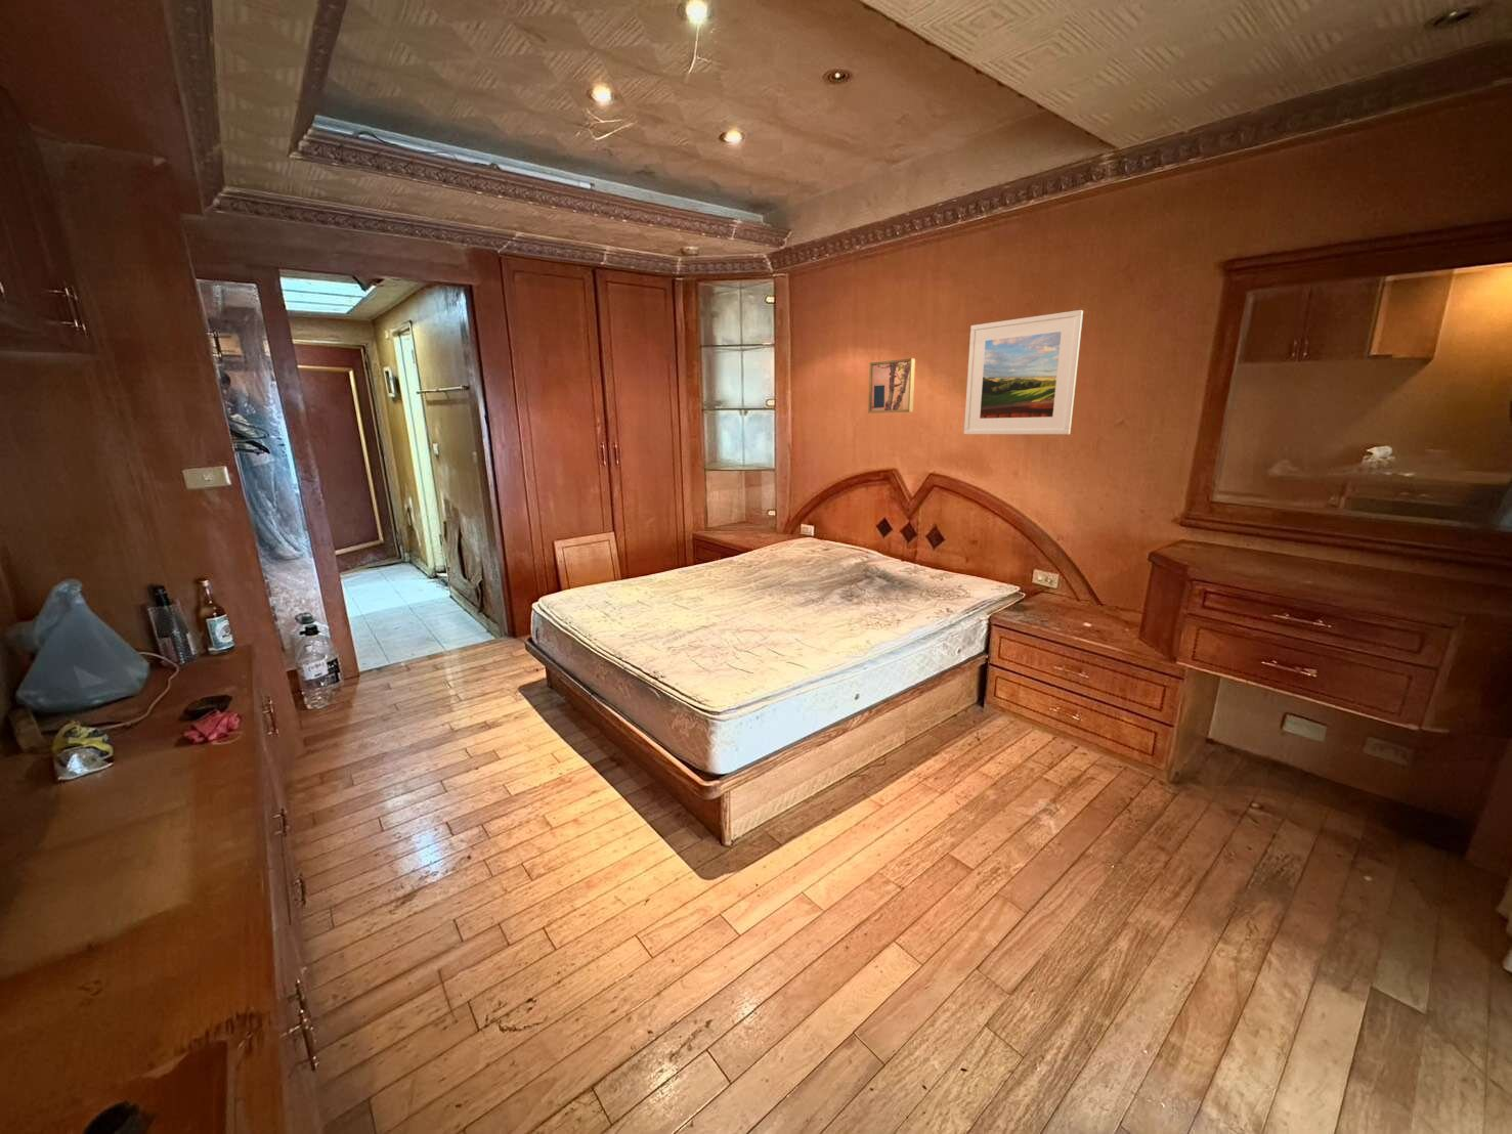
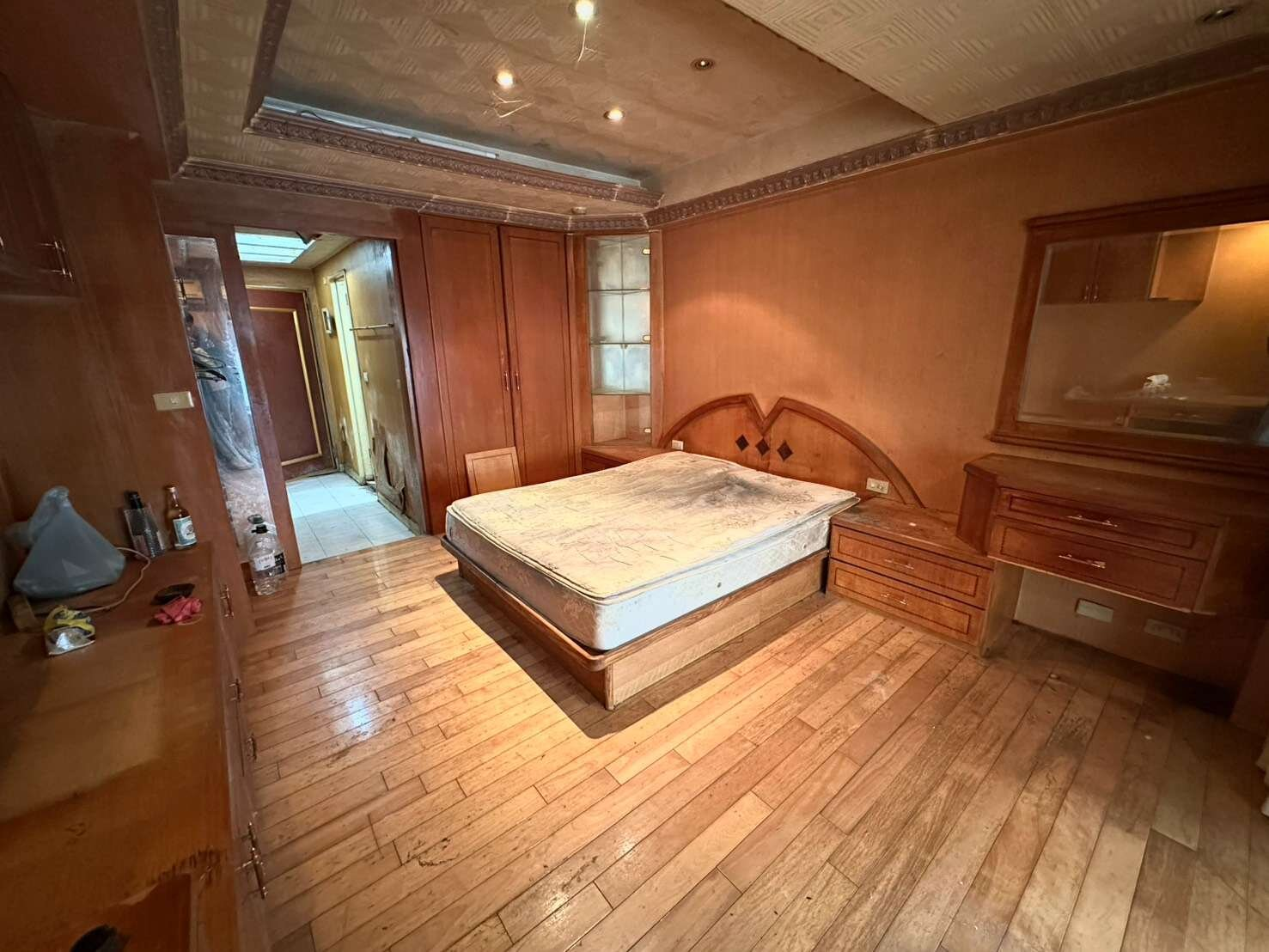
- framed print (1018, 378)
- wall art (890, 387)
